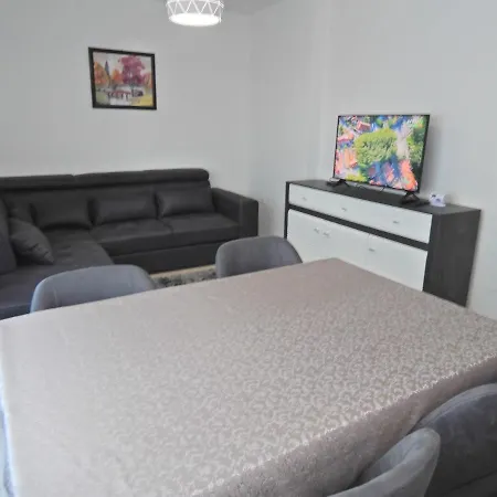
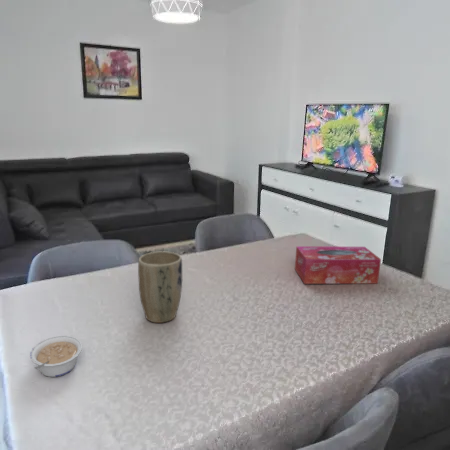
+ tissue box (335, 264)
+ plant pot (160, 287)
+ legume (57, 357)
